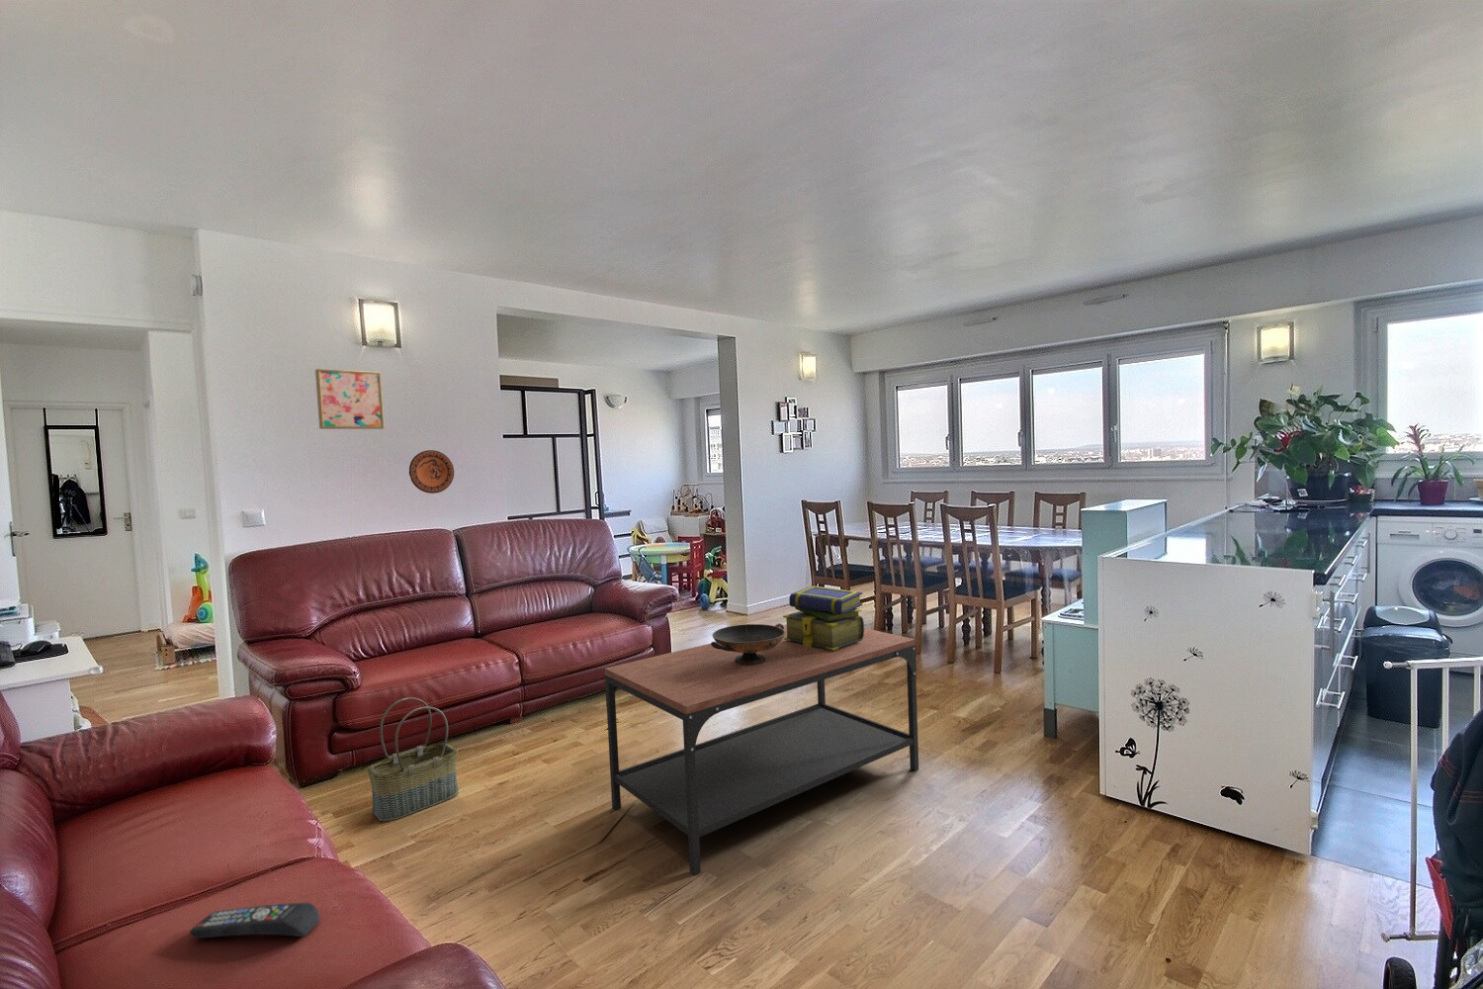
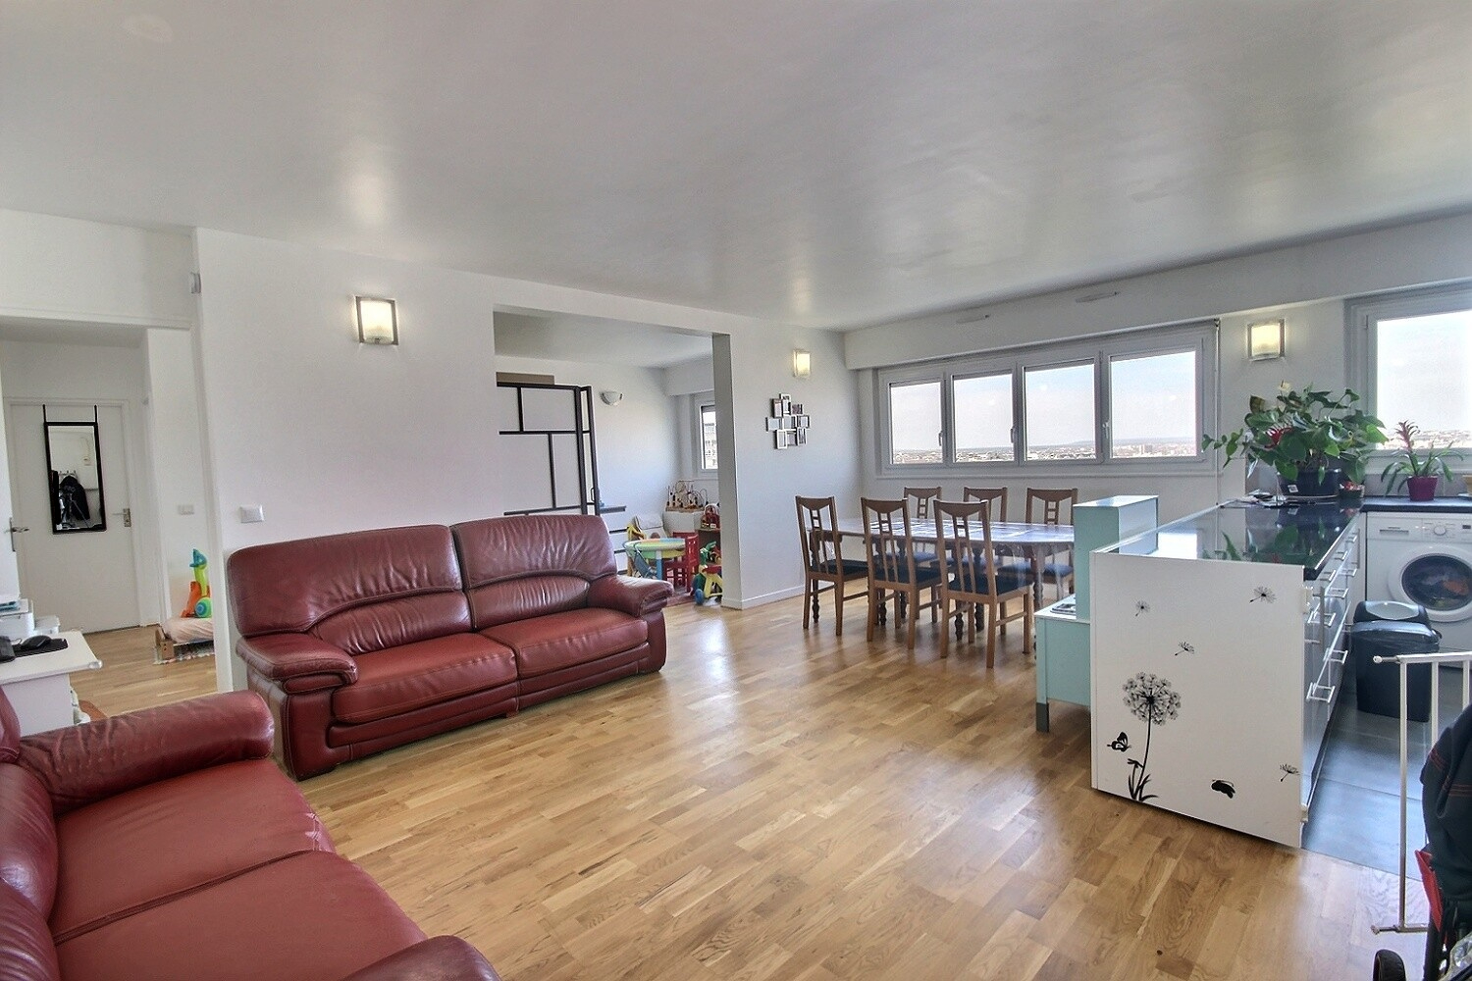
- basket (414, 753)
- decorative bowl (748, 646)
- stack of books (825, 615)
- coffee table (768, 720)
- remote control (256, 921)
- decorative plate (431, 471)
- wall art (350, 400)
